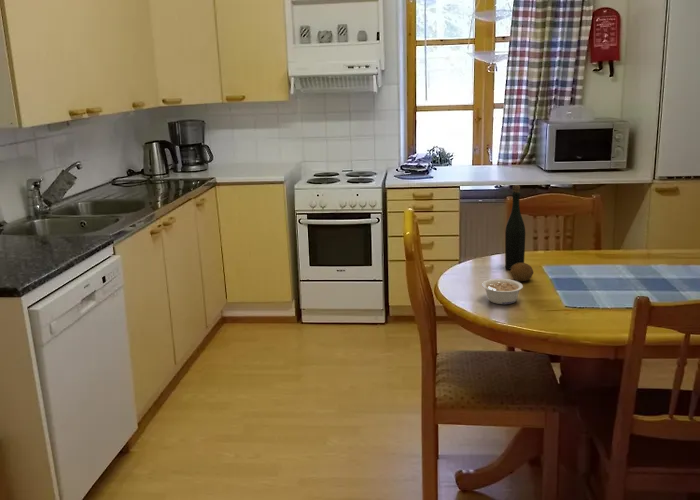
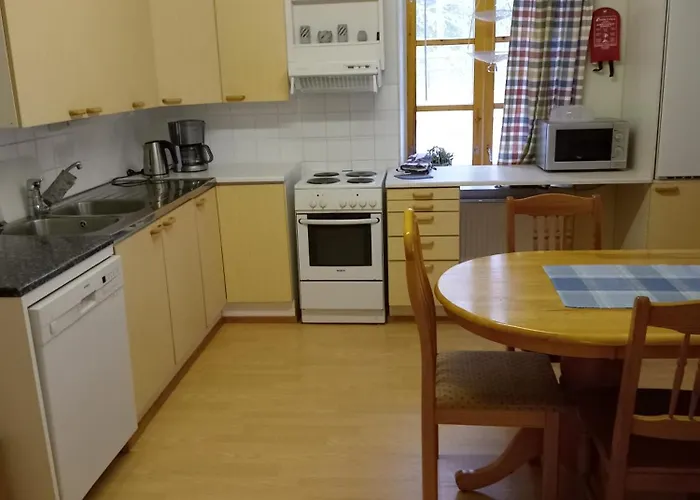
- fruit (521, 271)
- bottle (515, 227)
- legume (502, 291)
